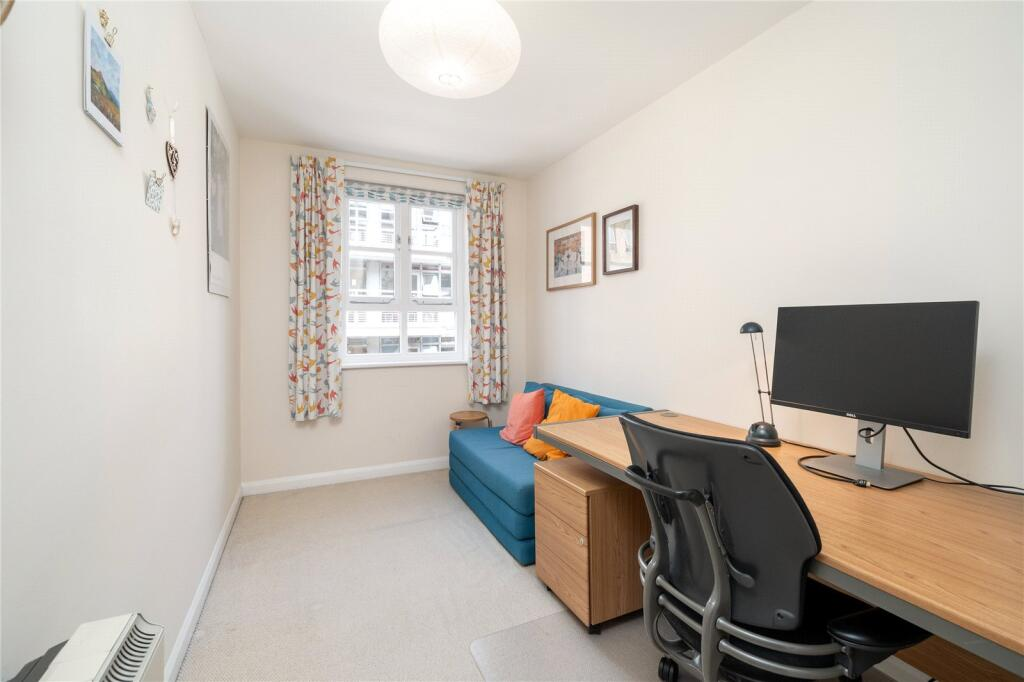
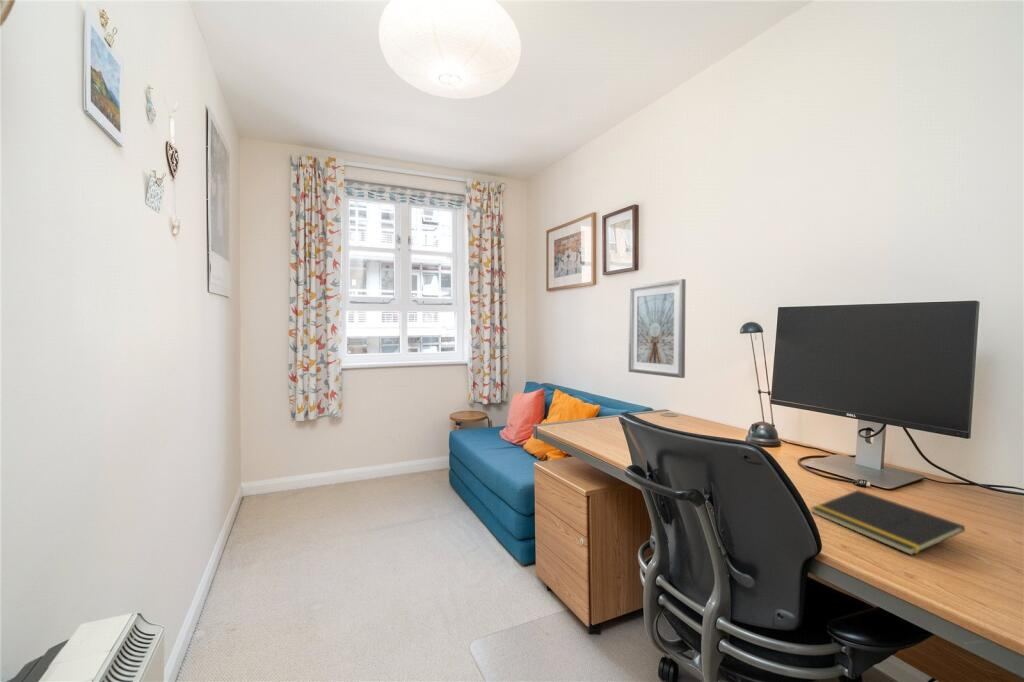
+ notepad (881, 518)
+ picture frame (654, 329)
